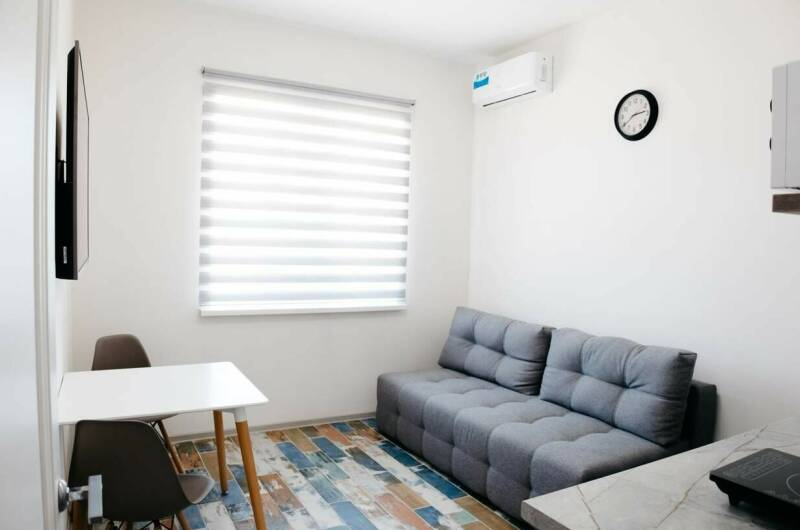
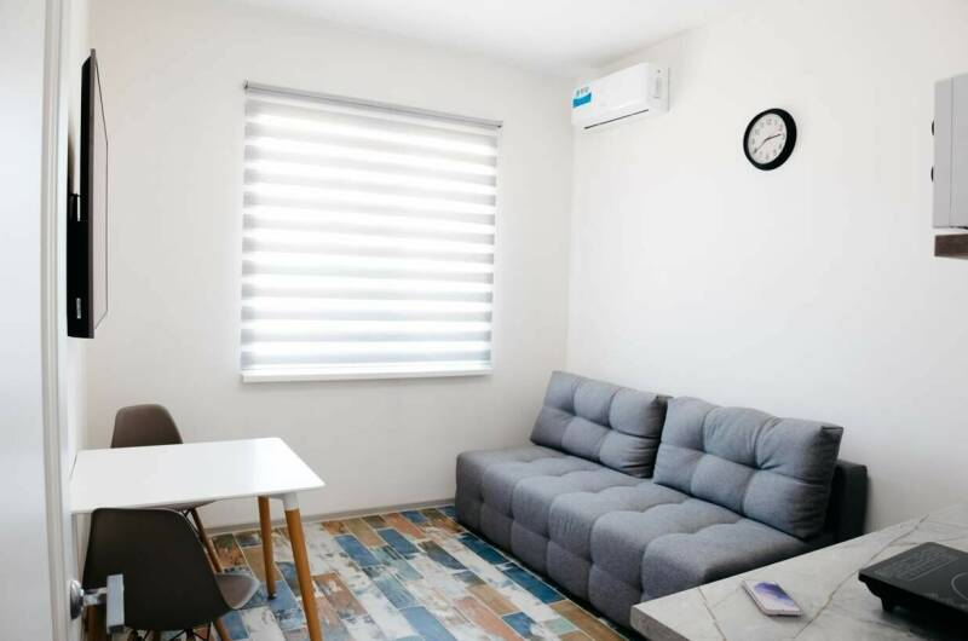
+ smartphone (770, 596)
